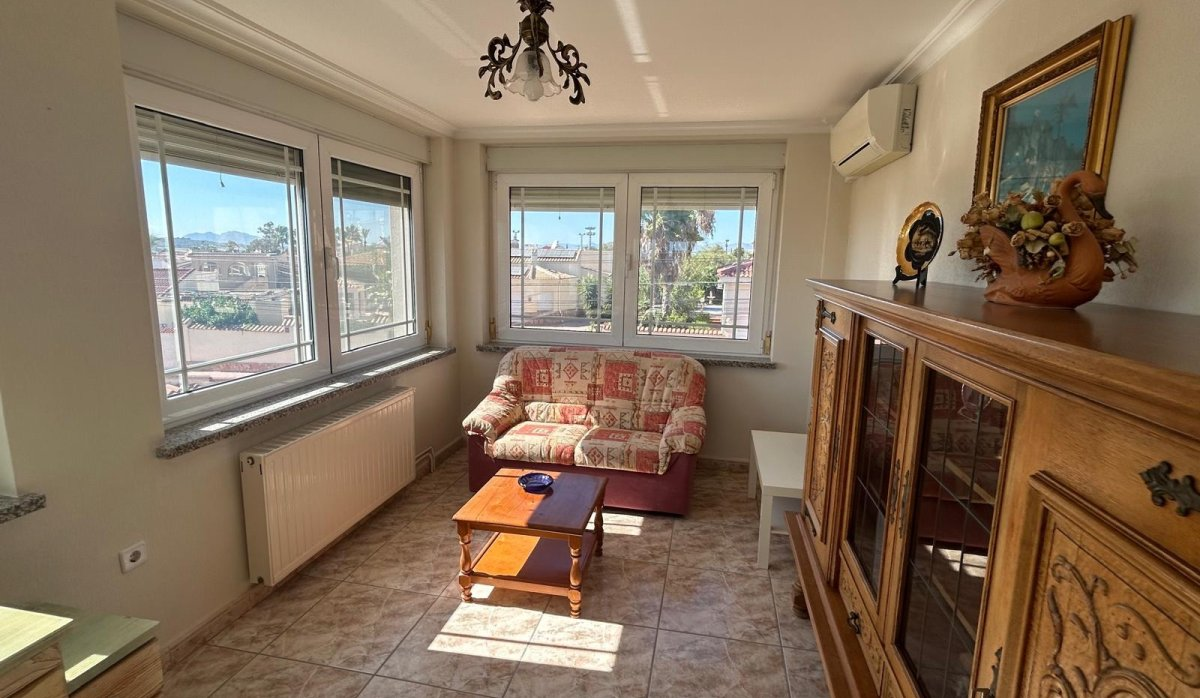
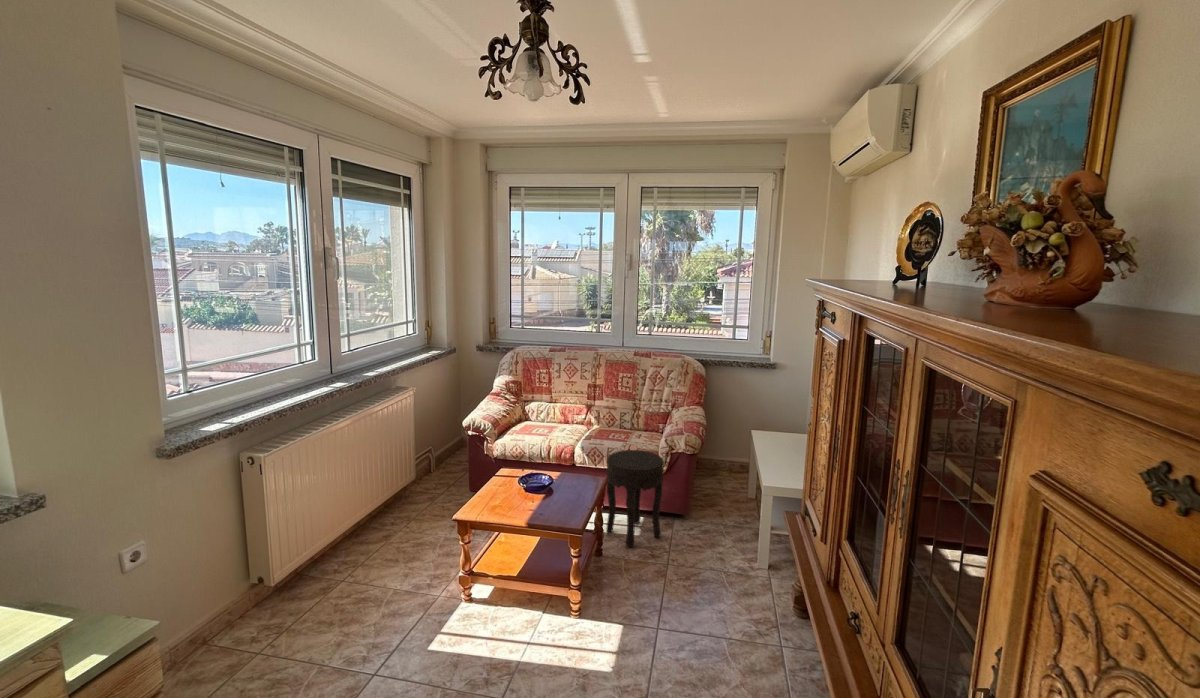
+ side table (634, 497)
